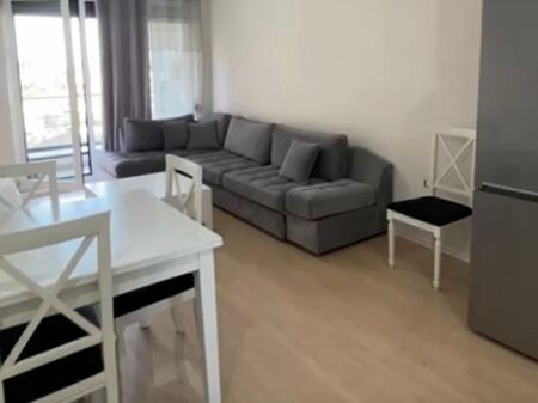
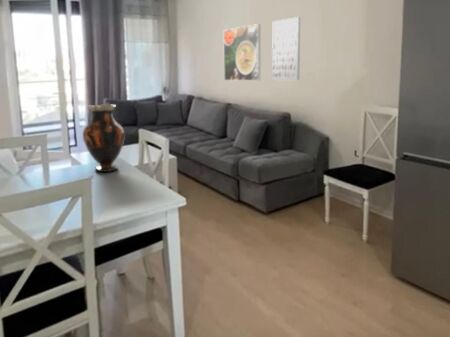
+ wall art (285, 50)
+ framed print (241, 54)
+ vase (104, 138)
